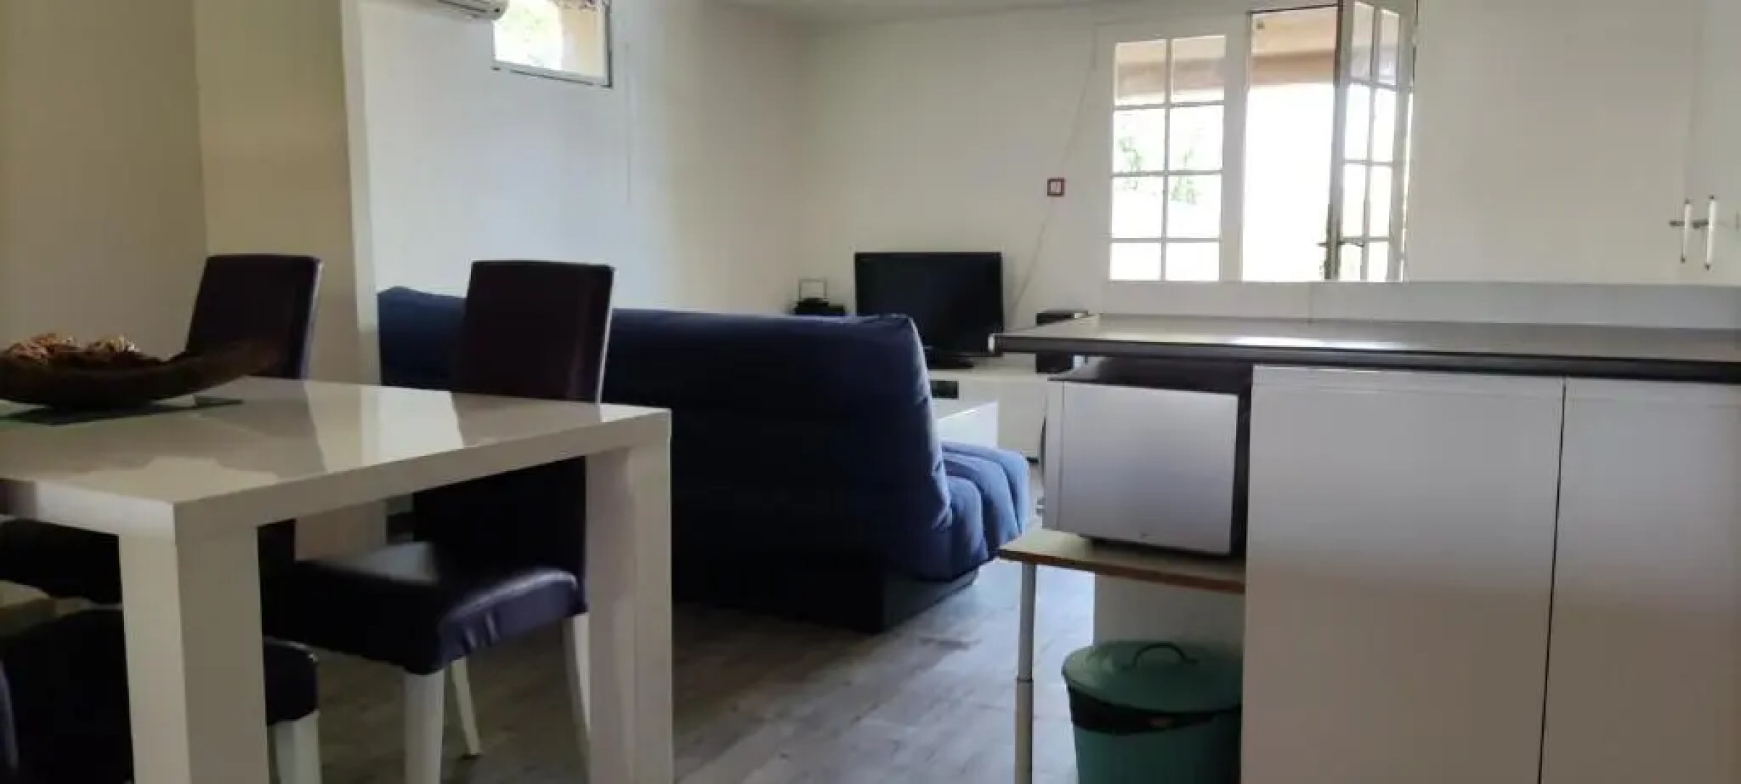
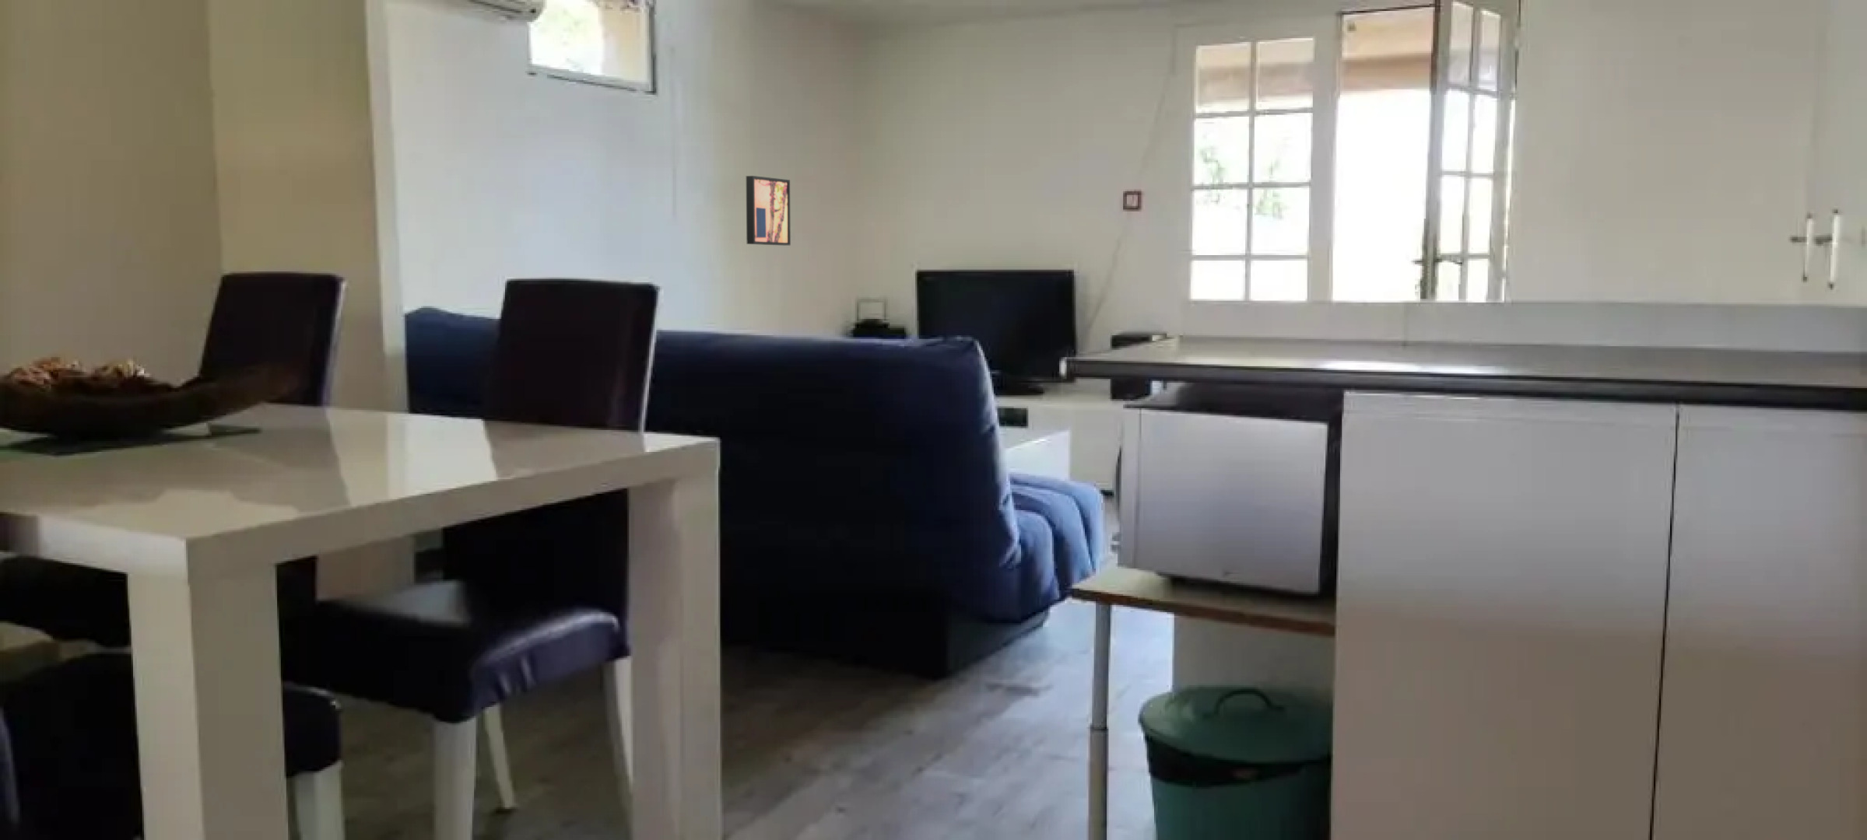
+ wall art (768, 211)
